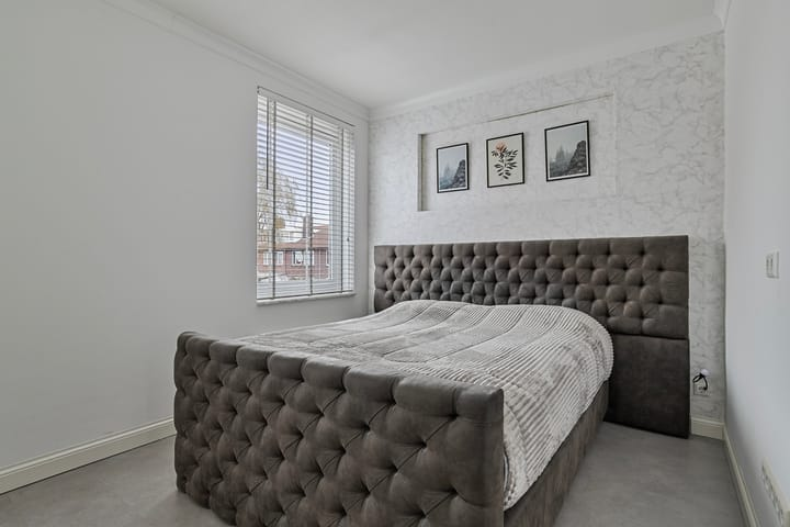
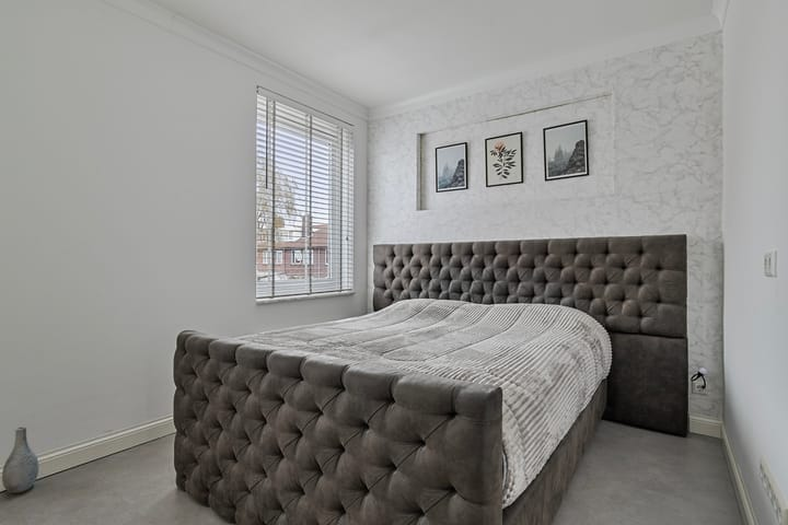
+ vase (21, 457)
